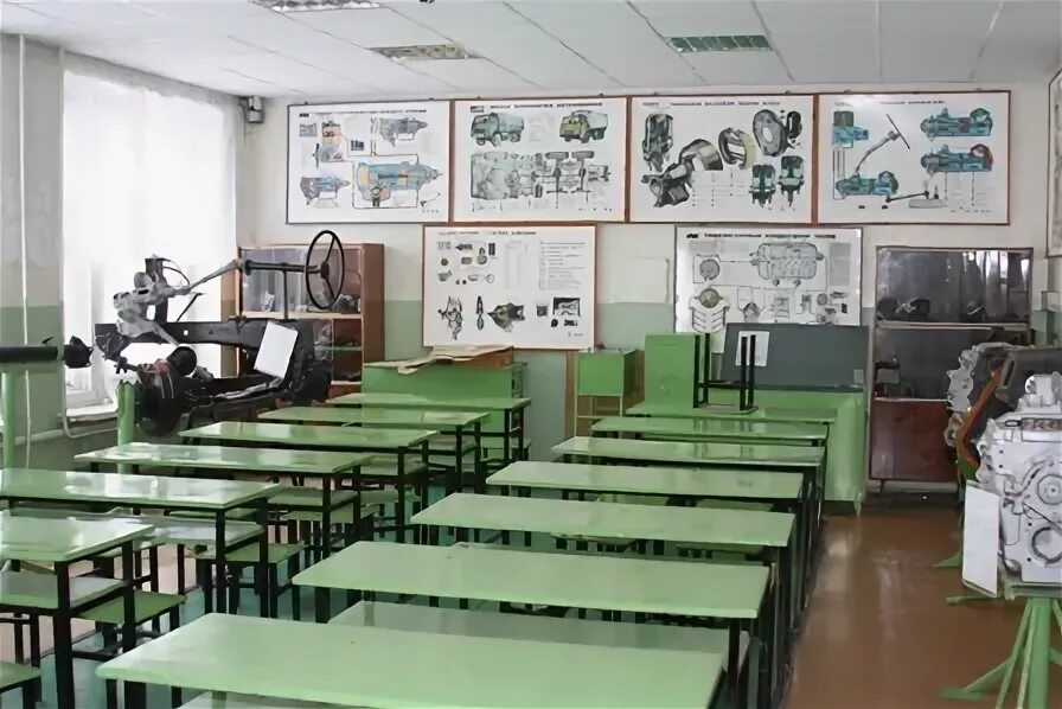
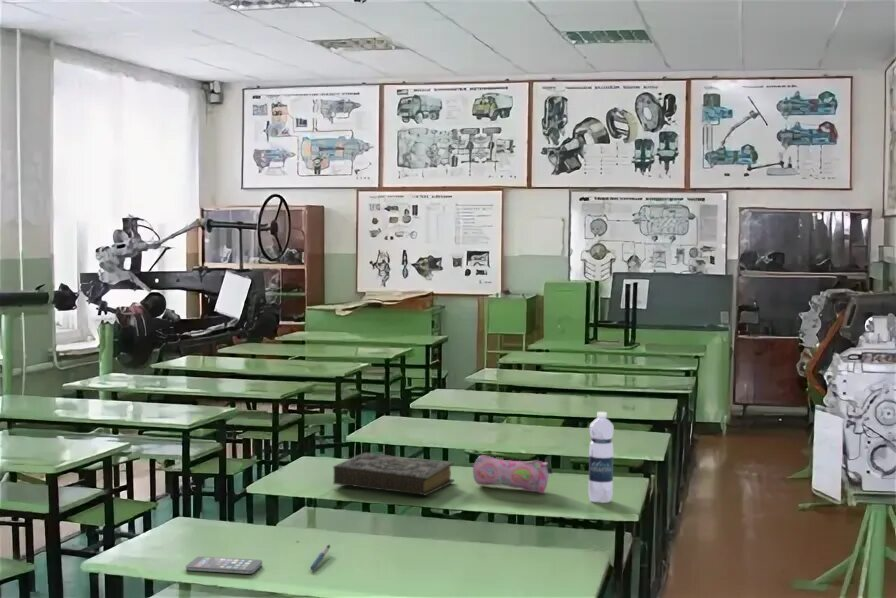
+ pen (319, 557)
+ water bottle (601, 456)
+ book (393, 473)
+ smartphone (224, 565)
+ pencil case (511, 473)
